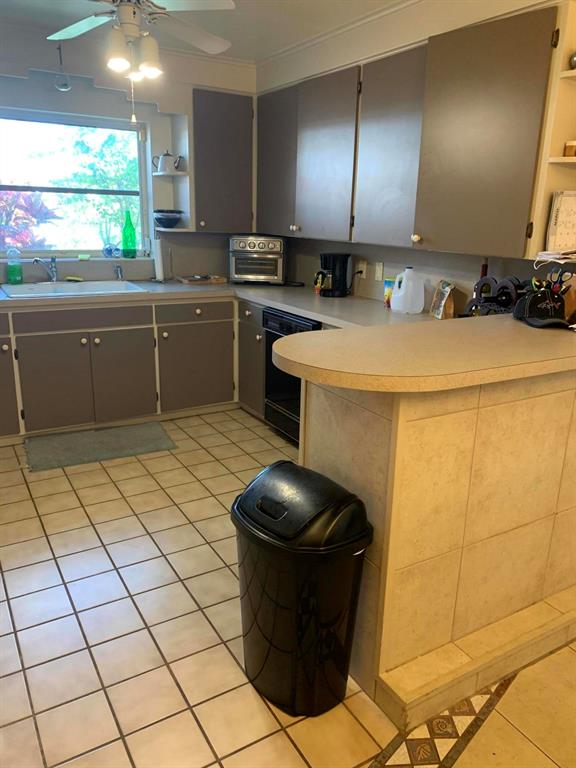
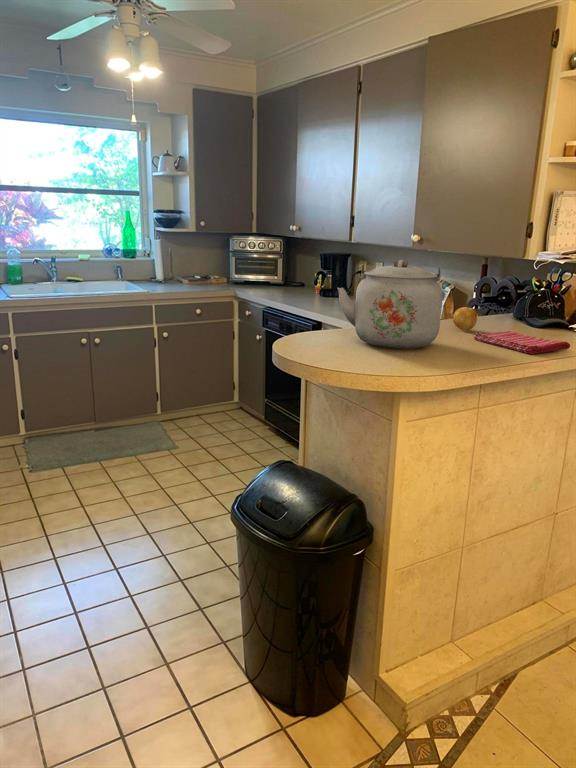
+ dish towel (521, 340)
+ kettle (388, 301)
+ fruit (464, 318)
